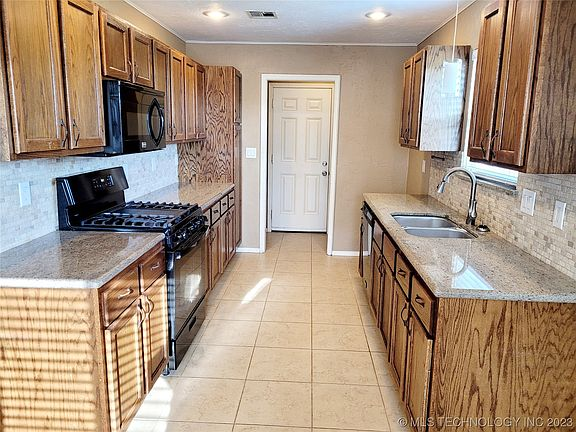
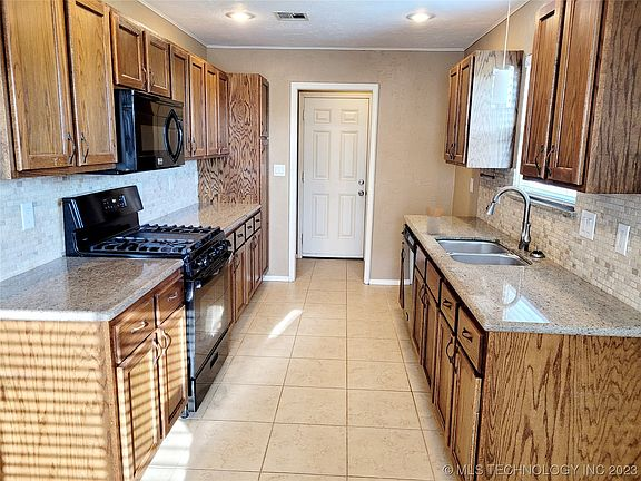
+ utensil holder (435, 219)
